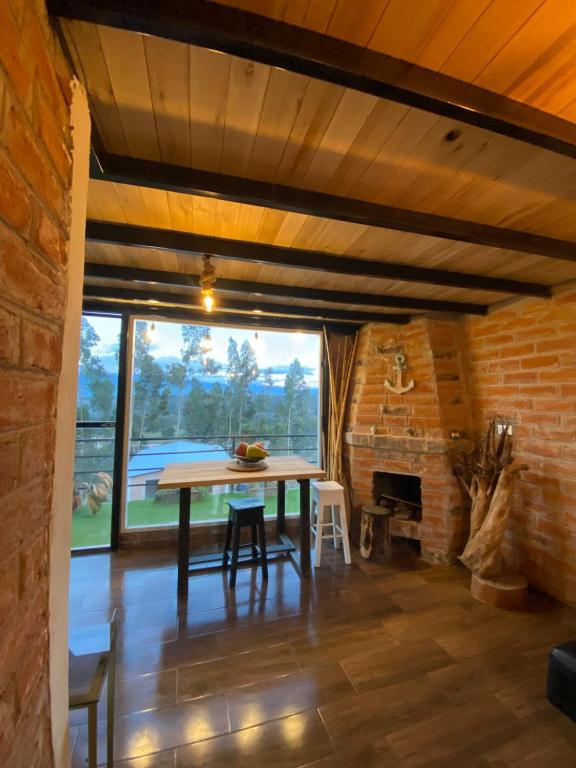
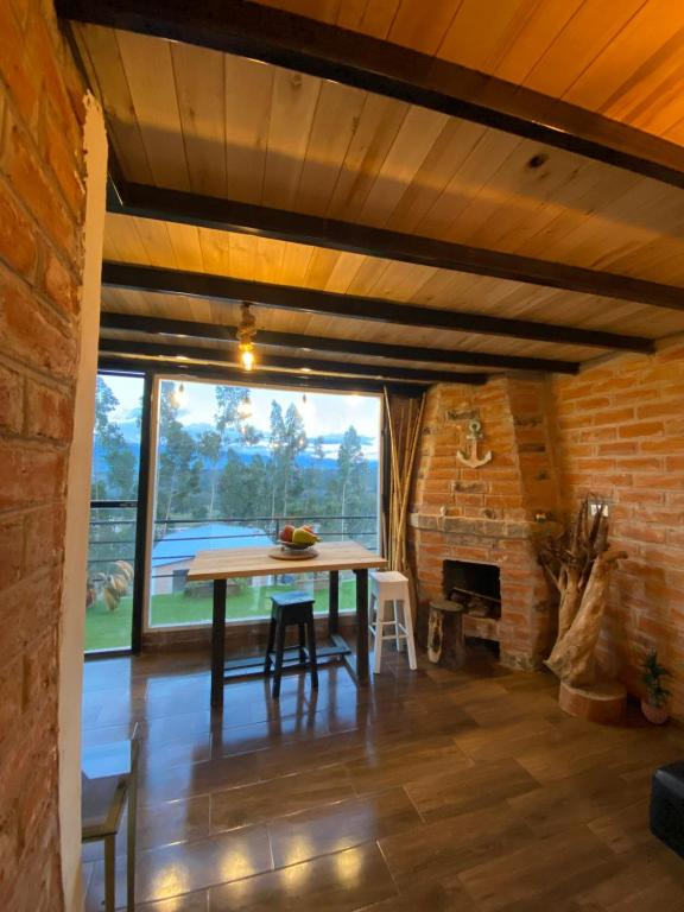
+ potted plant (657, 685)
